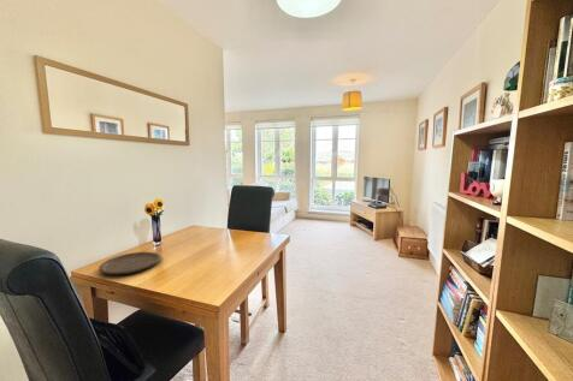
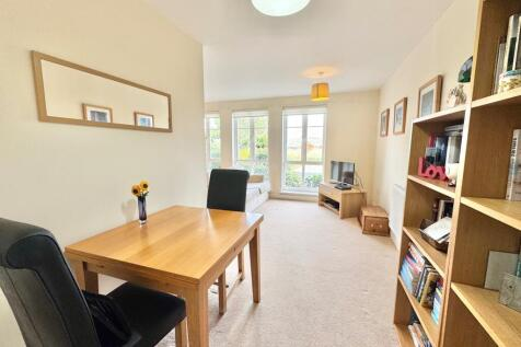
- plate (131, 262)
